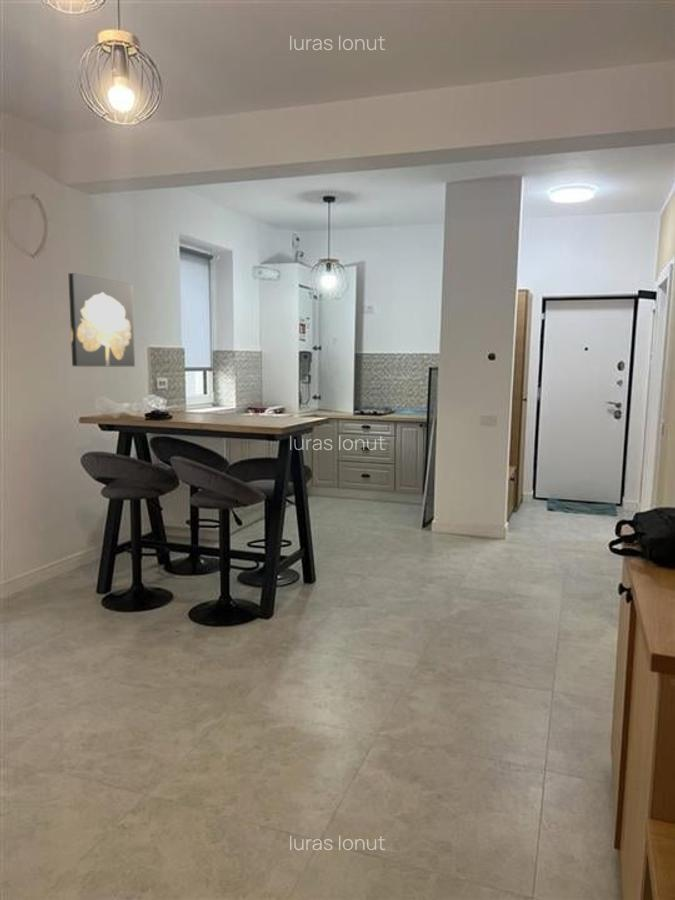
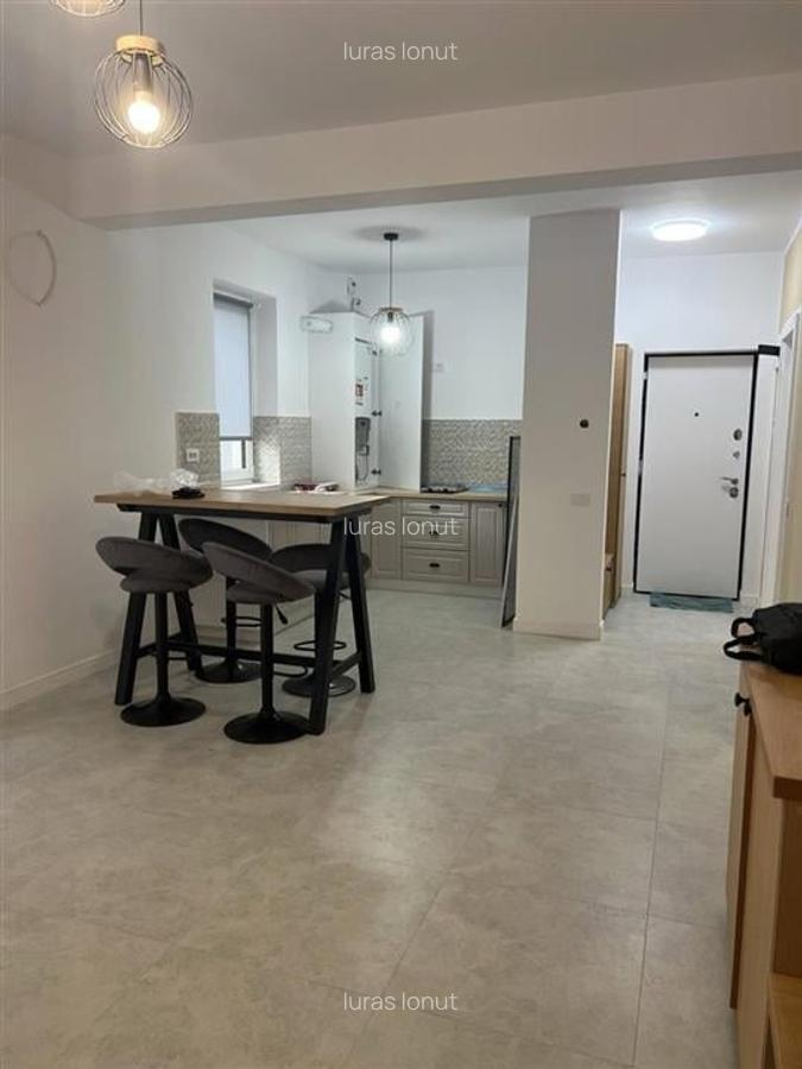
- wall art (103, 323)
